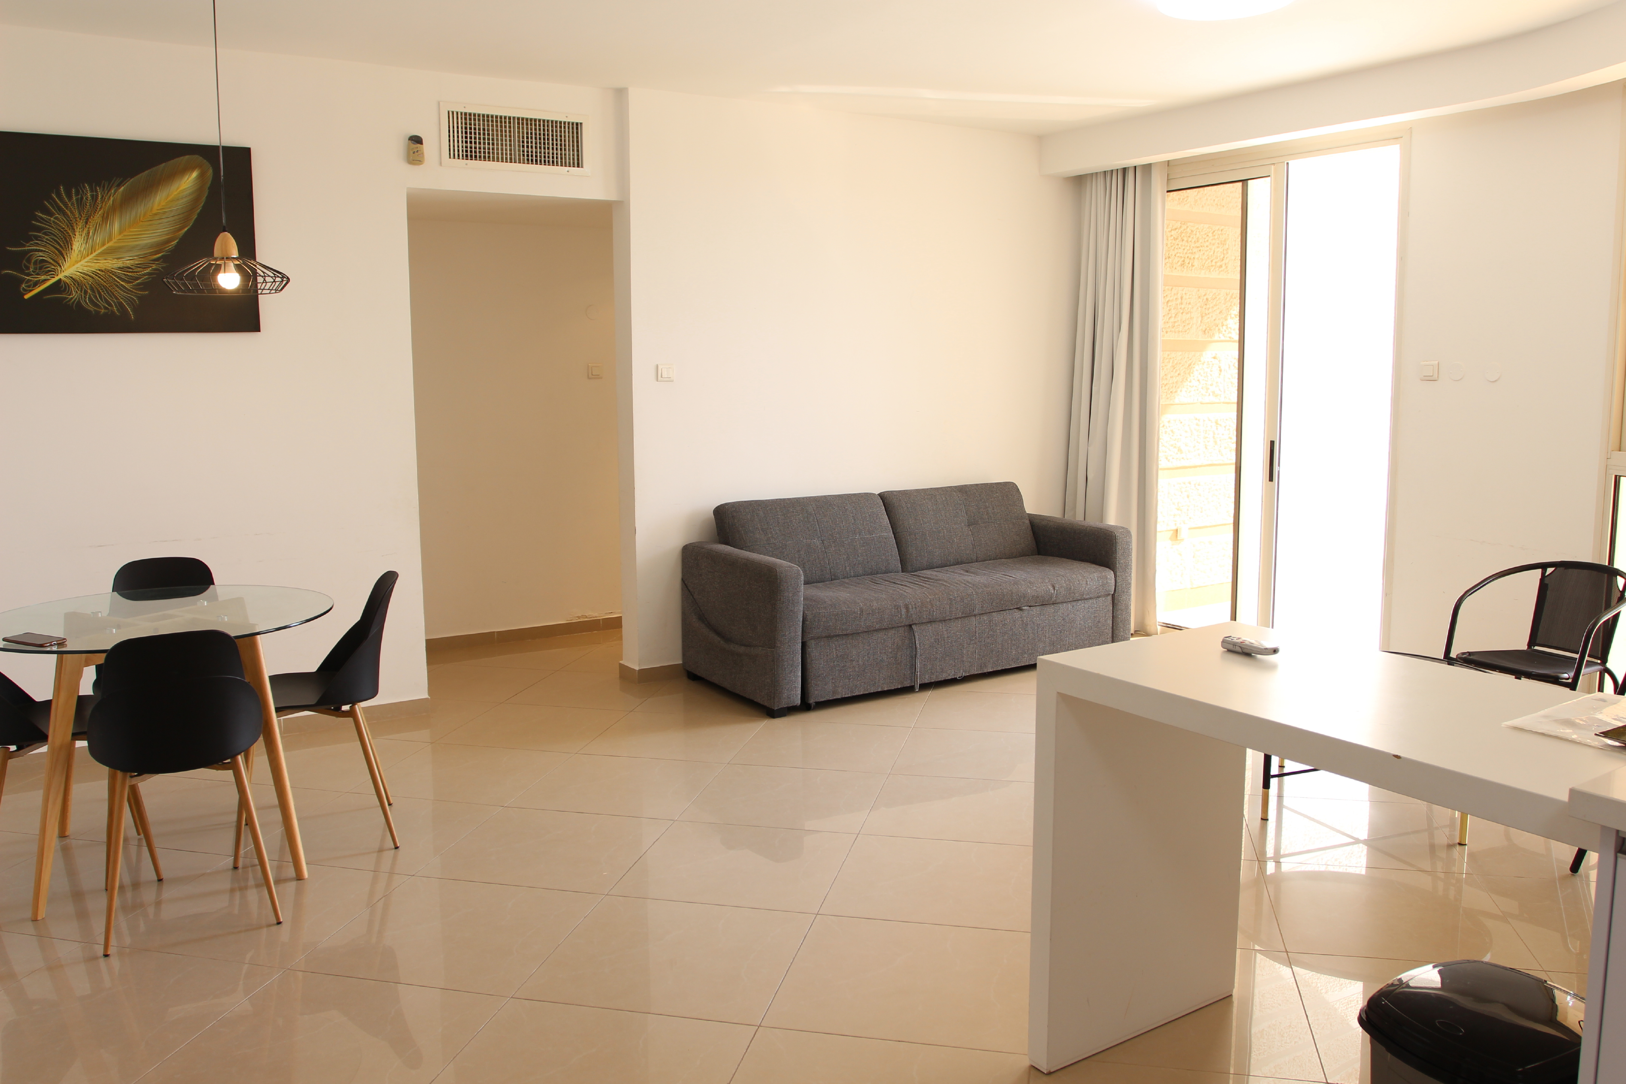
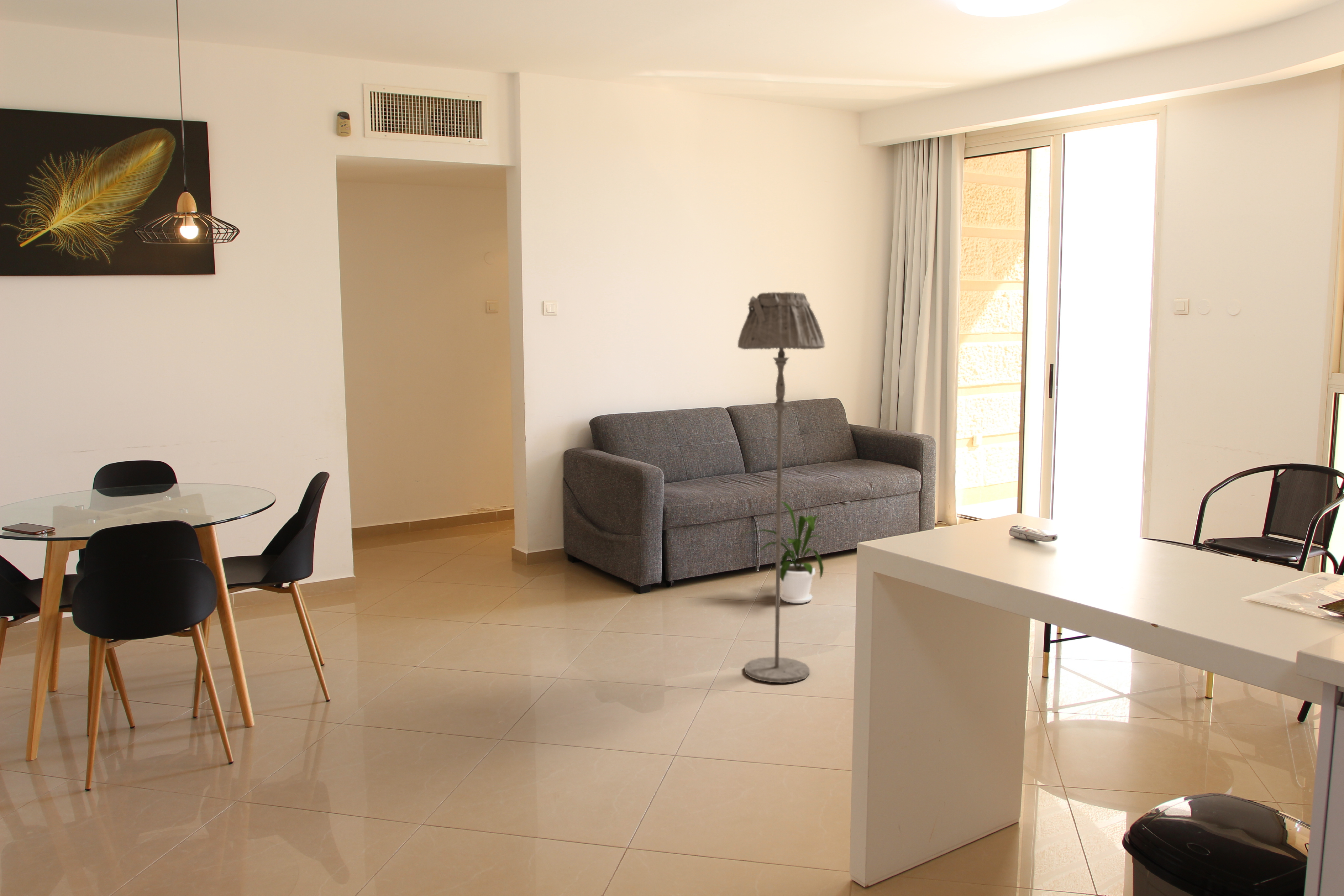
+ floor lamp (779, 486)
+ house plant (794, 551)
